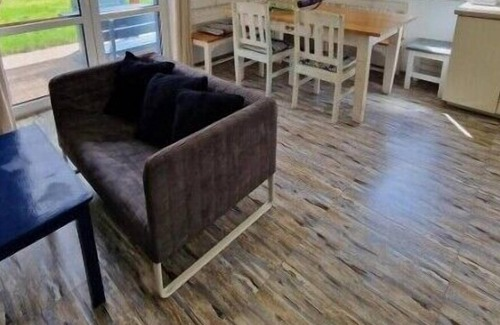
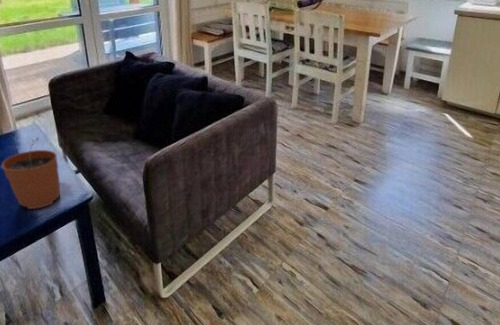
+ plant pot (32, 169)
